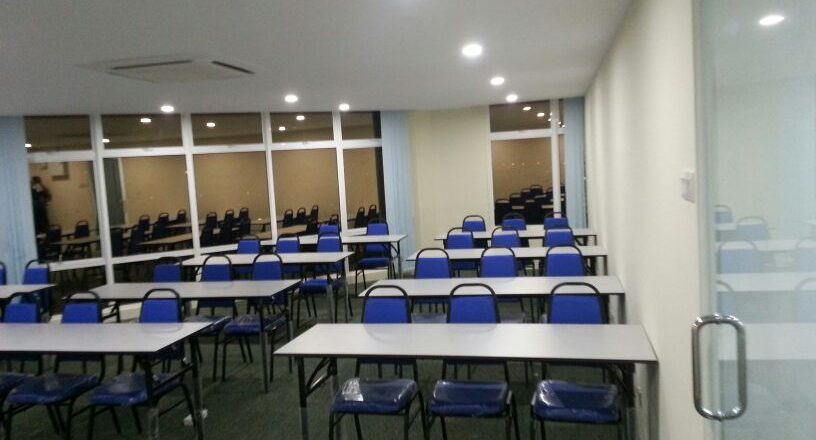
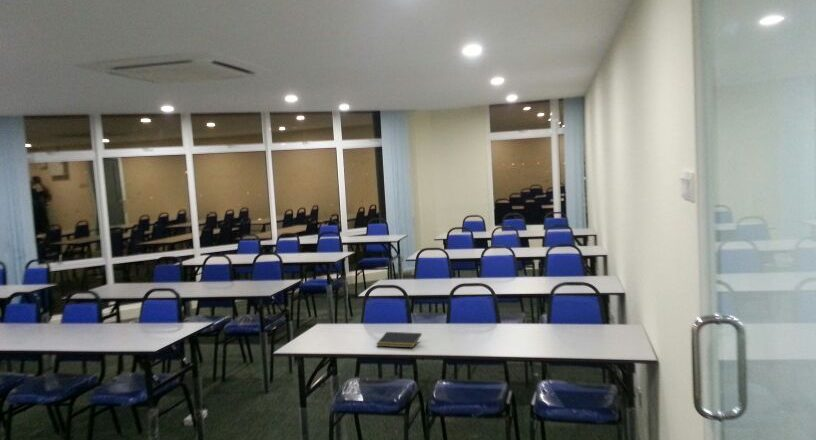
+ notepad (399, 339)
